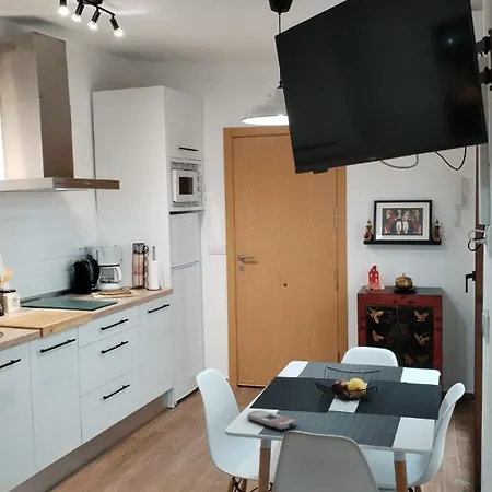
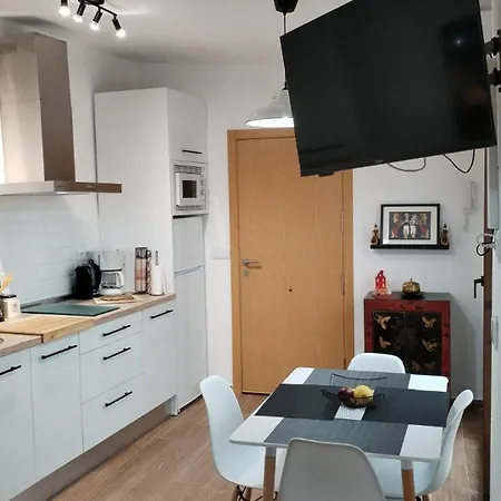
- remote control (270, 420)
